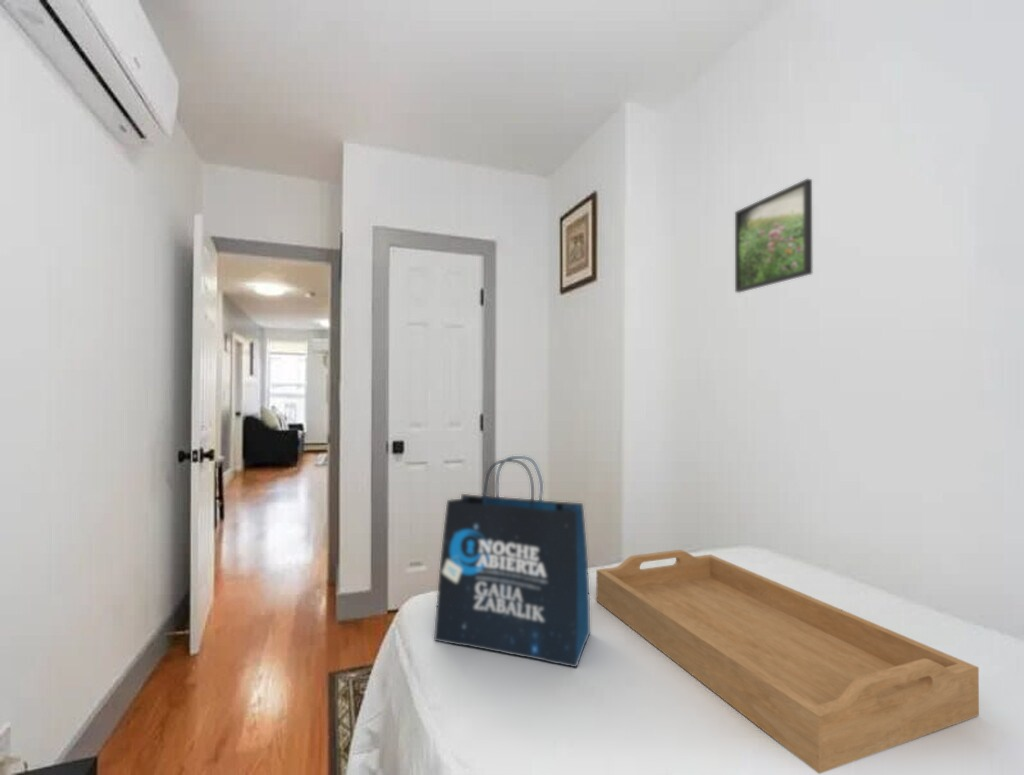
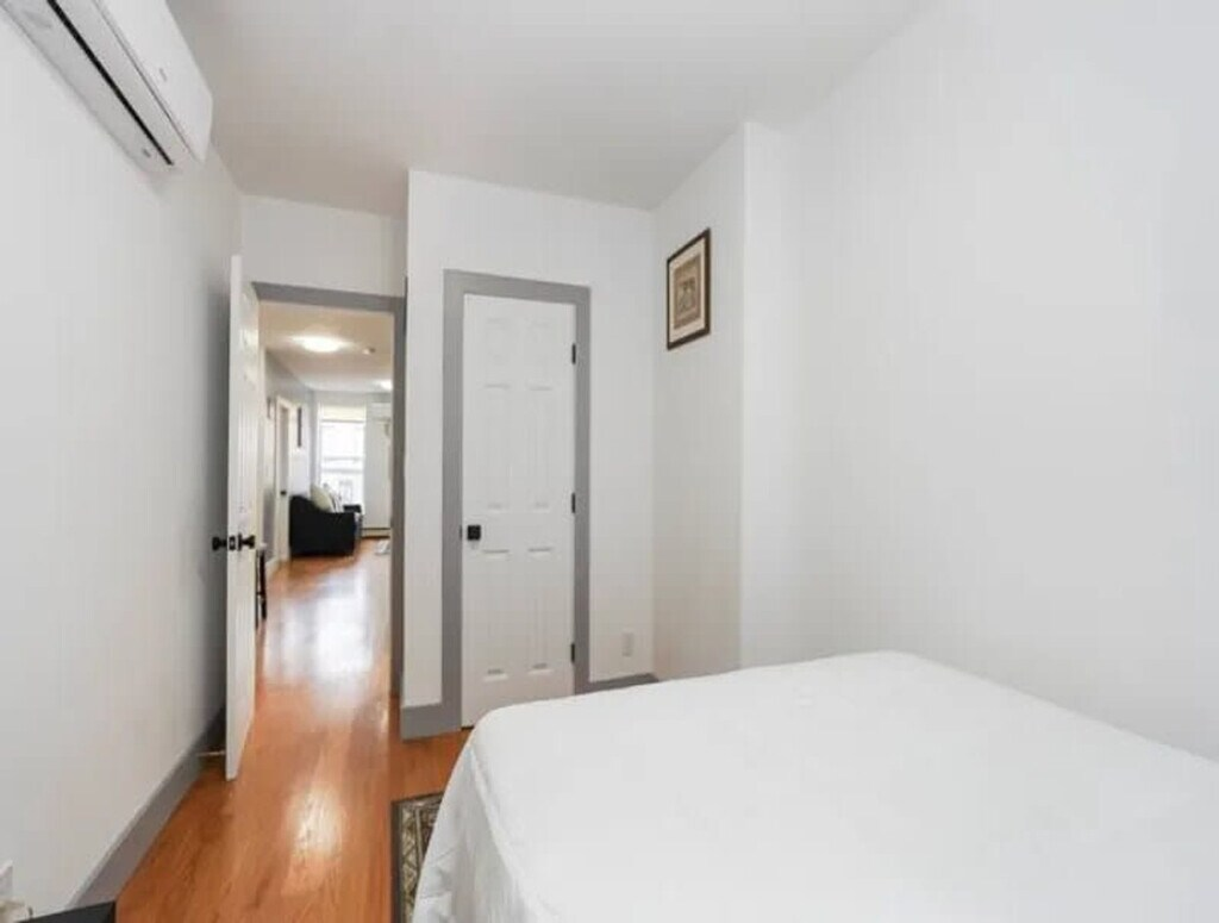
- serving tray (746, 621)
- tote bag (513, 546)
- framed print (770, 240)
